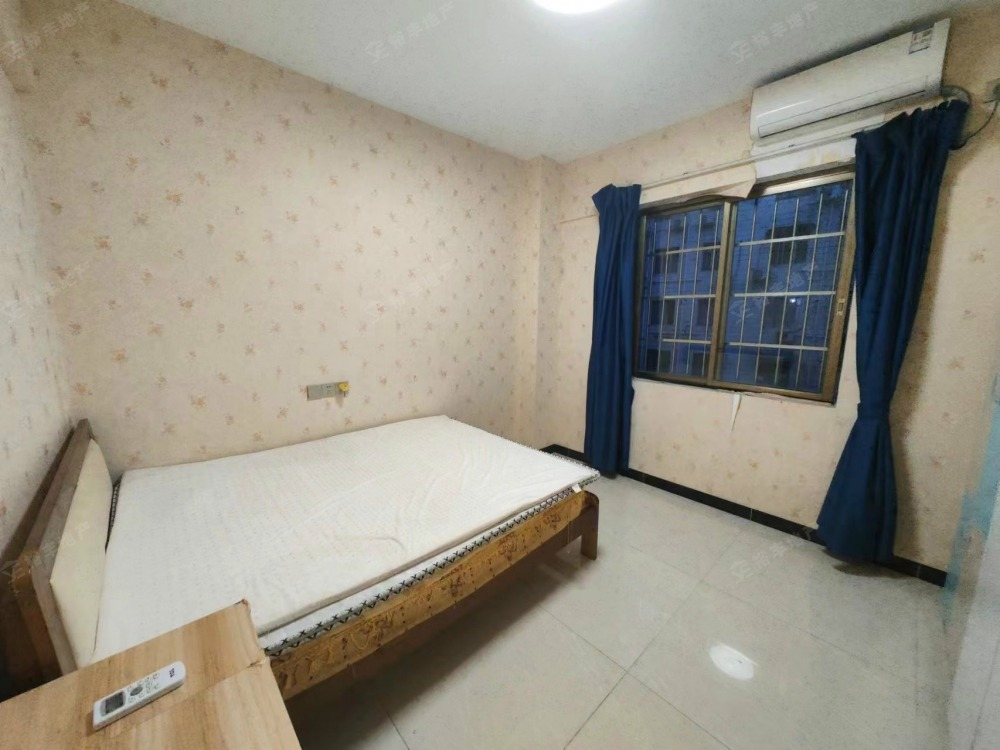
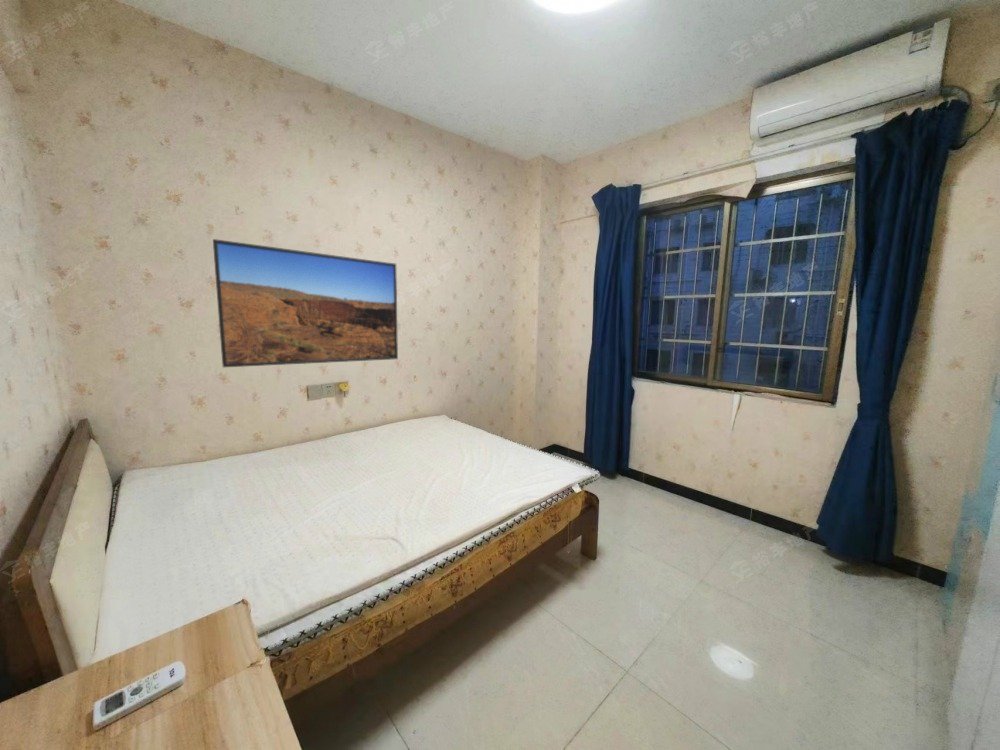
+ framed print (320, 309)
